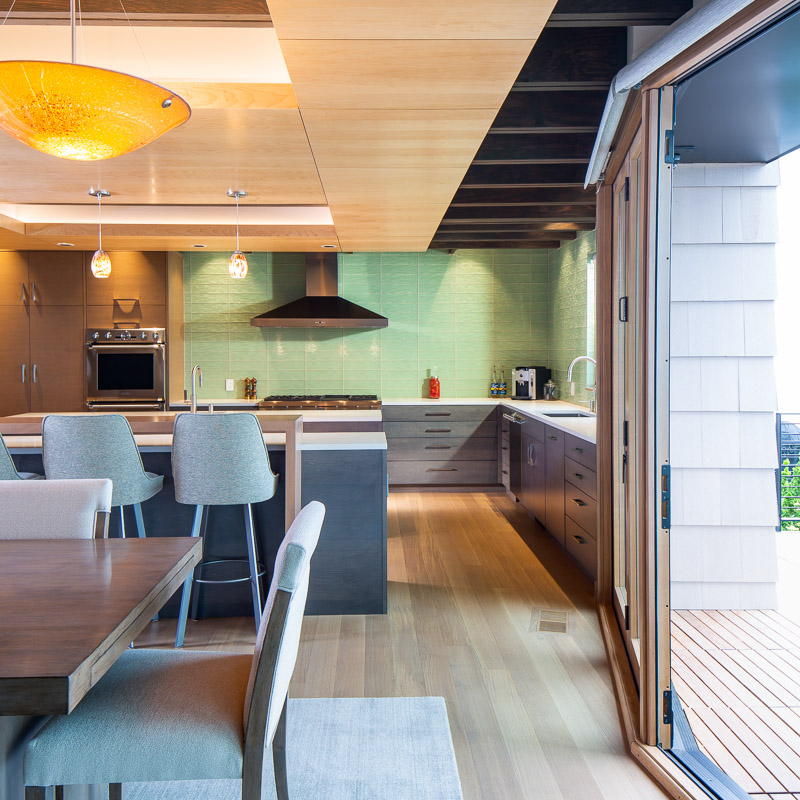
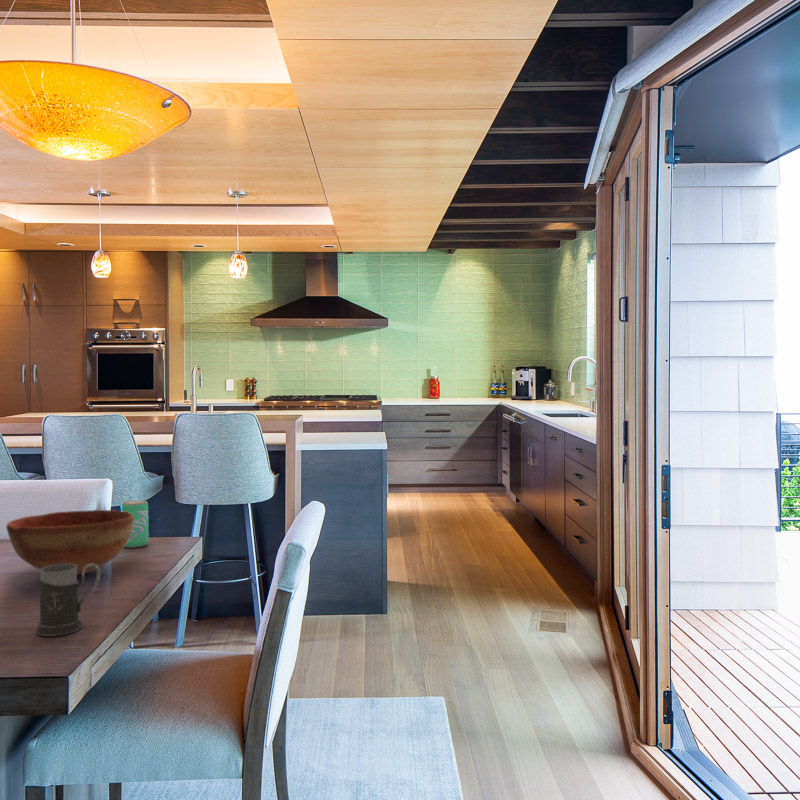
+ beverage can (135, 523)
+ bowl (72, 544)
+ mug (68, 596)
